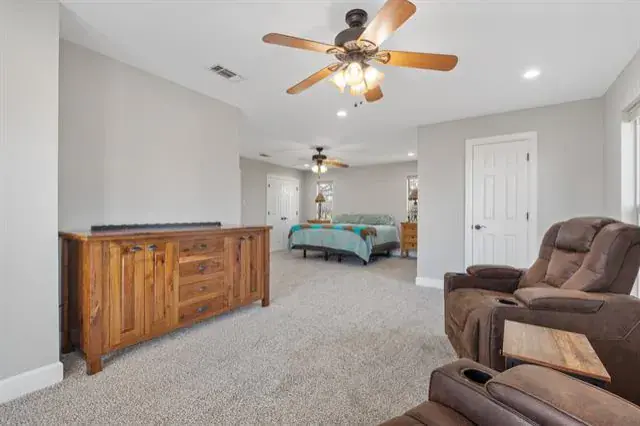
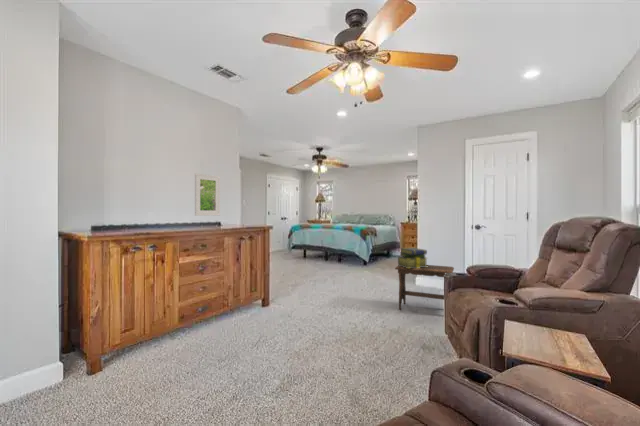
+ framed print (207, 195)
+ stack of books (412, 257)
+ footstool (424, 293)
